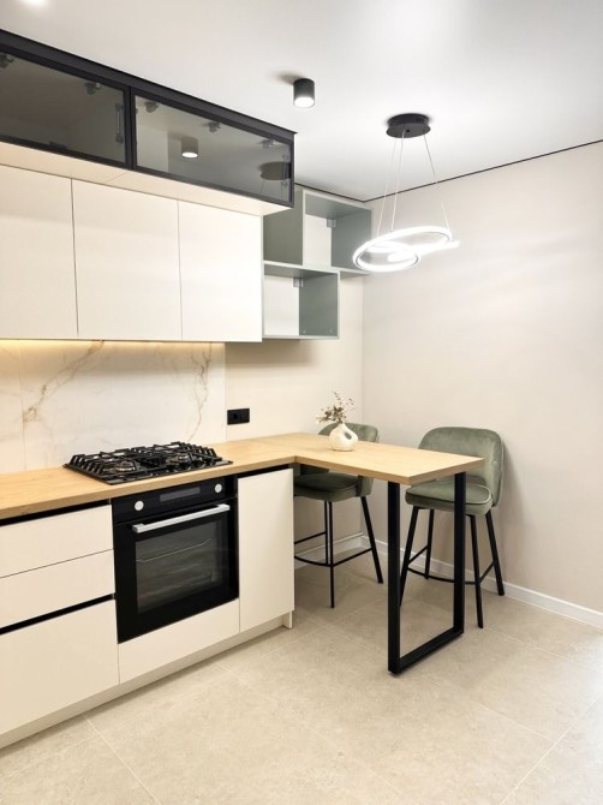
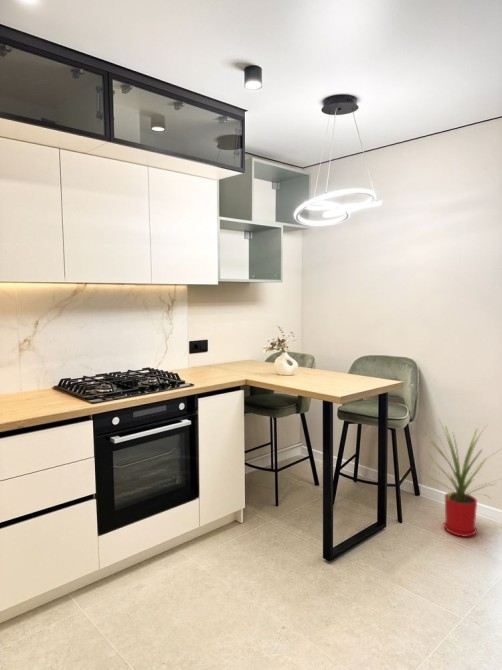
+ house plant (461, 477)
